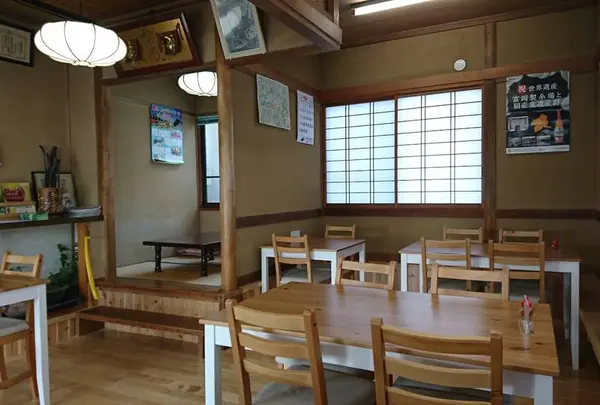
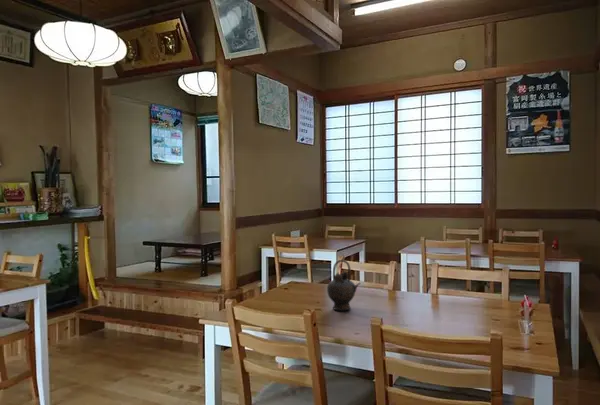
+ teapot (344, 284)
